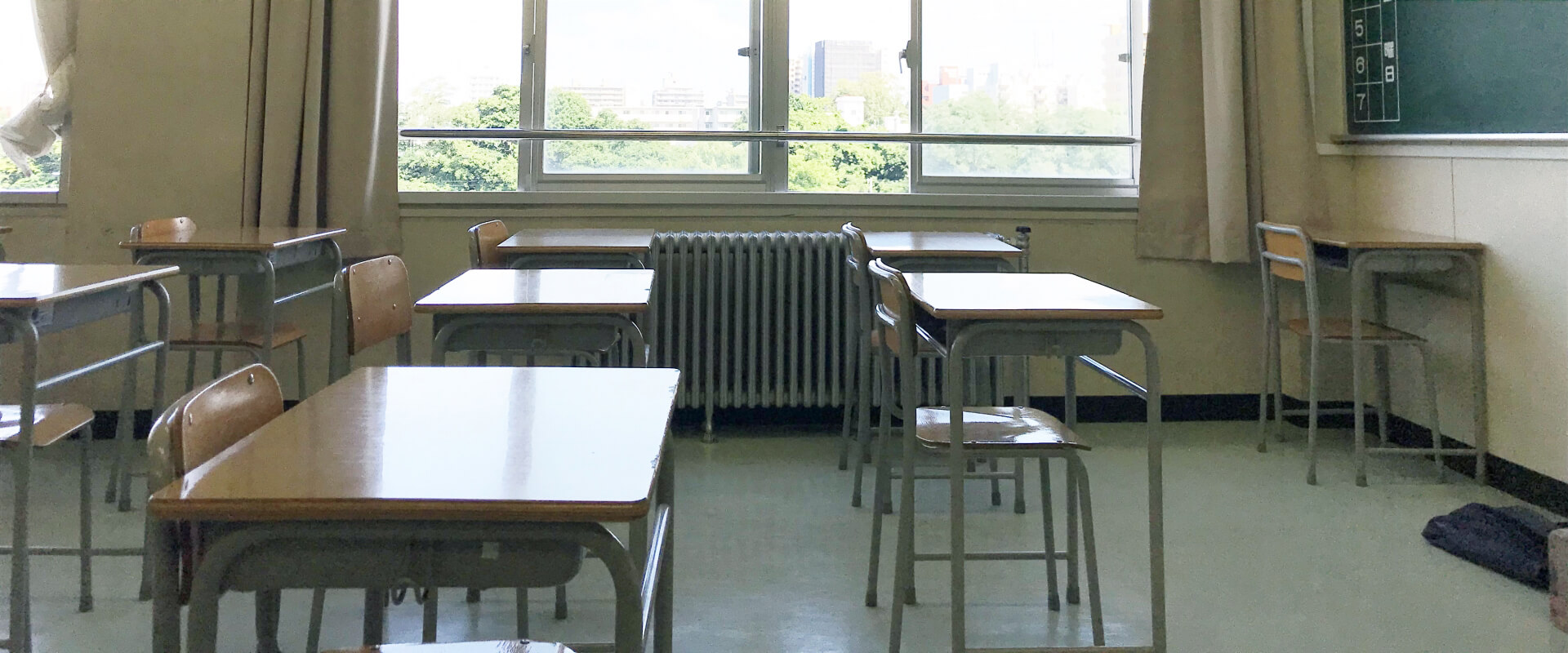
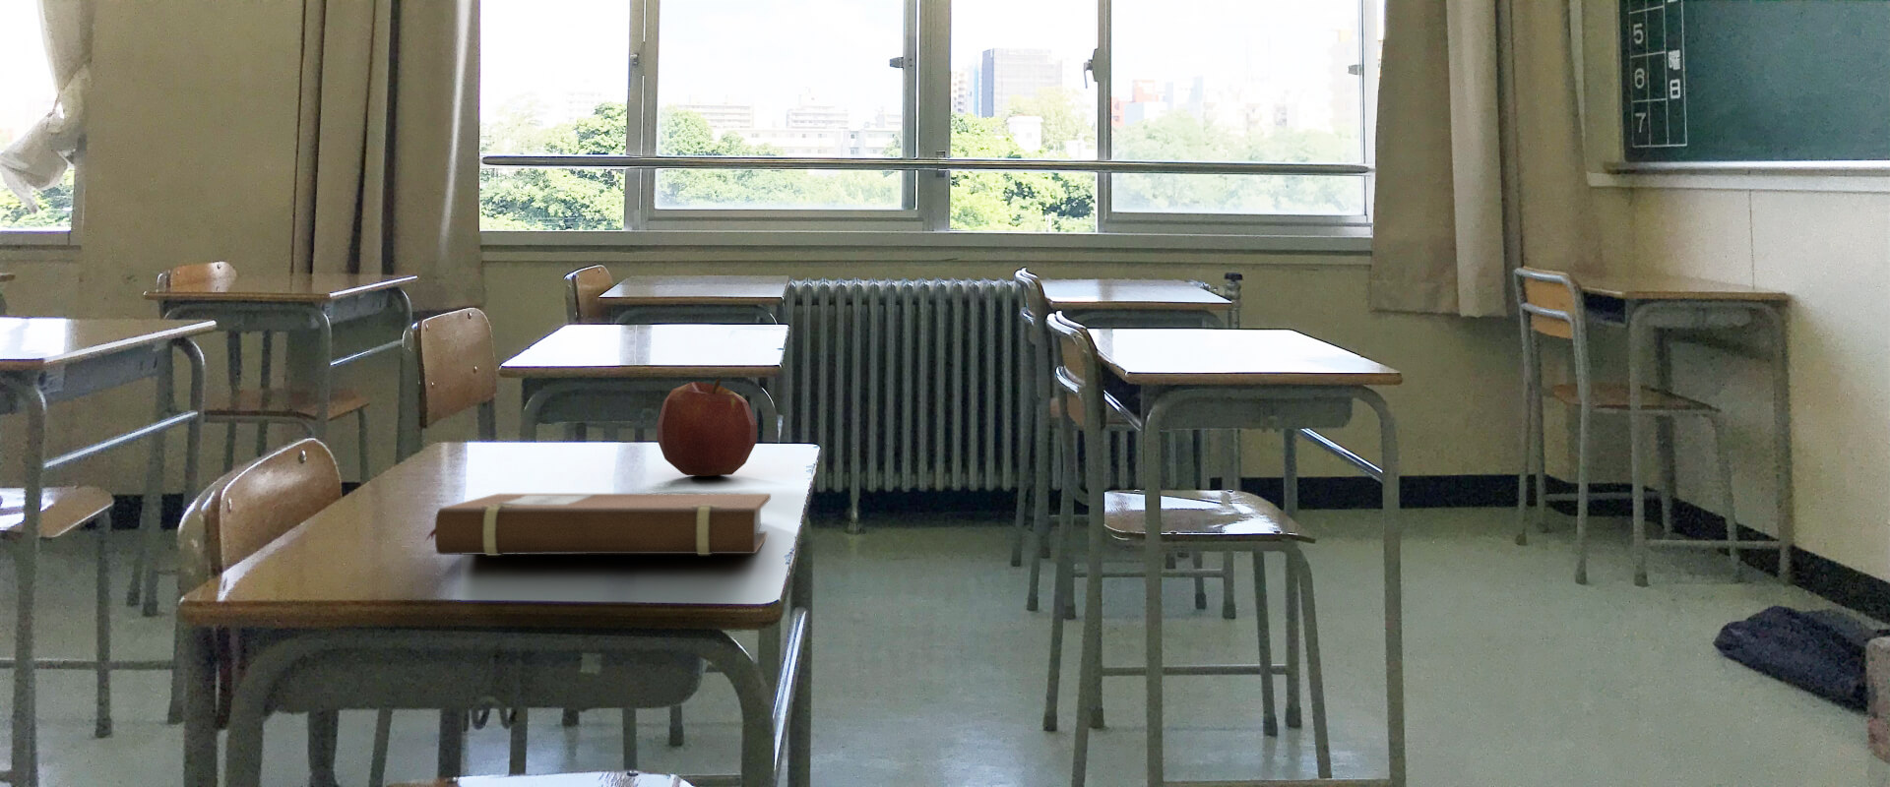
+ apple (706, 425)
+ notebook (609, 522)
